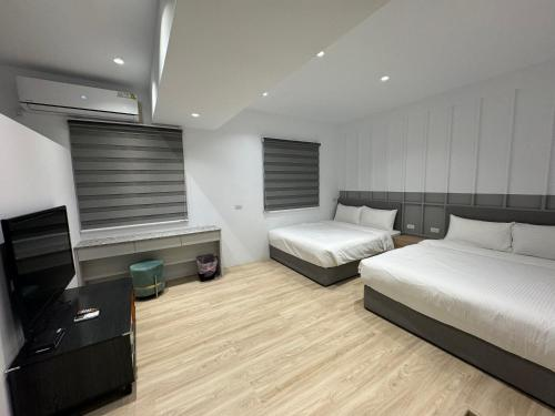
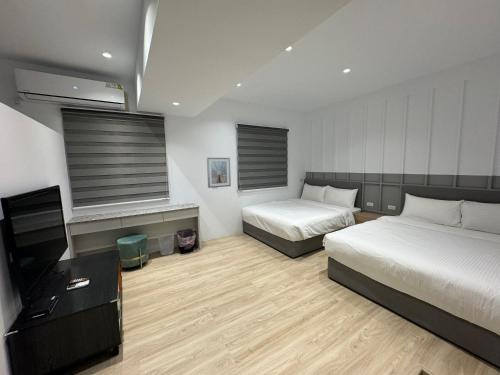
+ picture frame (219, 172)
+ wastebasket (166, 244)
